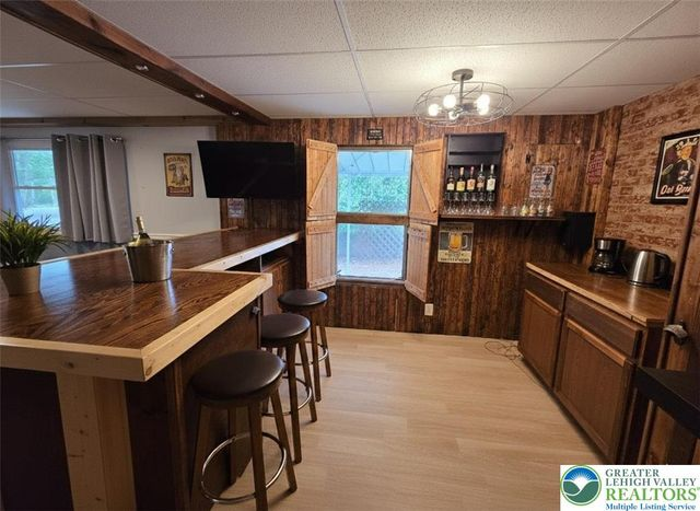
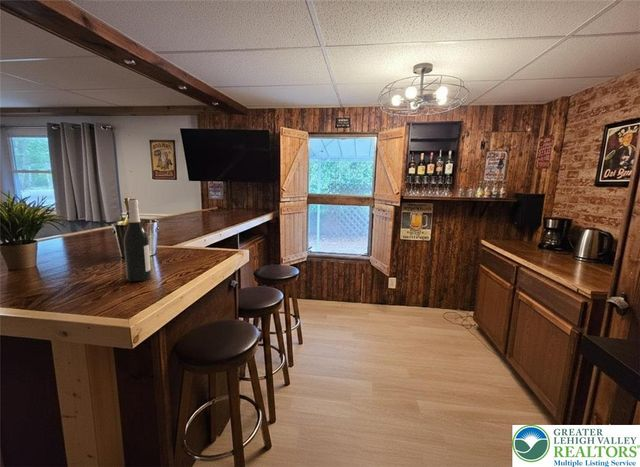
+ wine bottle (136, 239)
